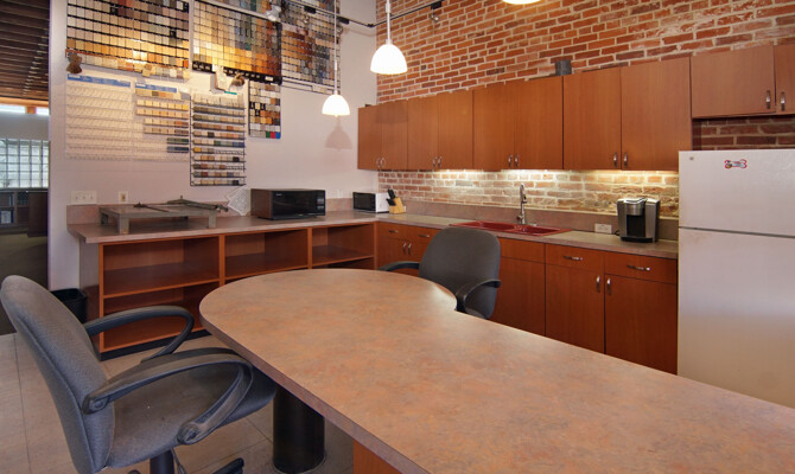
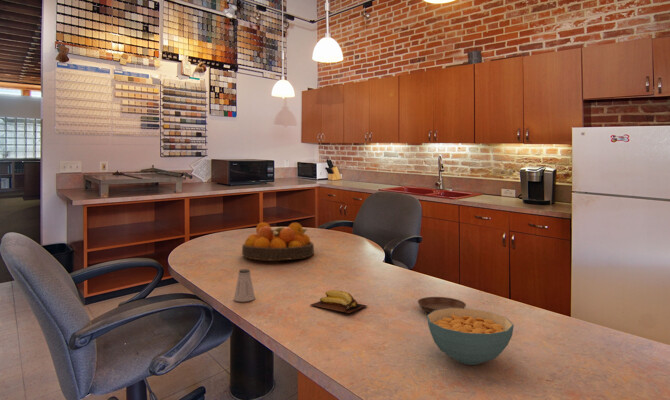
+ saucer (441, 306)
+ cereal bowl (468, 339)
+ fruit bowl (278, 238)
+ banana (338, 298)
+ saltshaker (244, 284)
